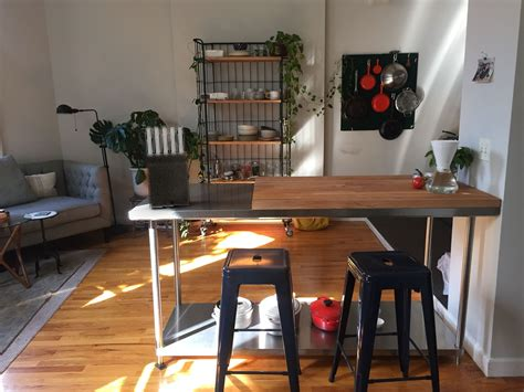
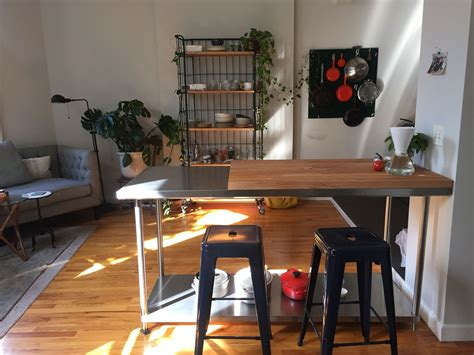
- knife block (167, 167)
